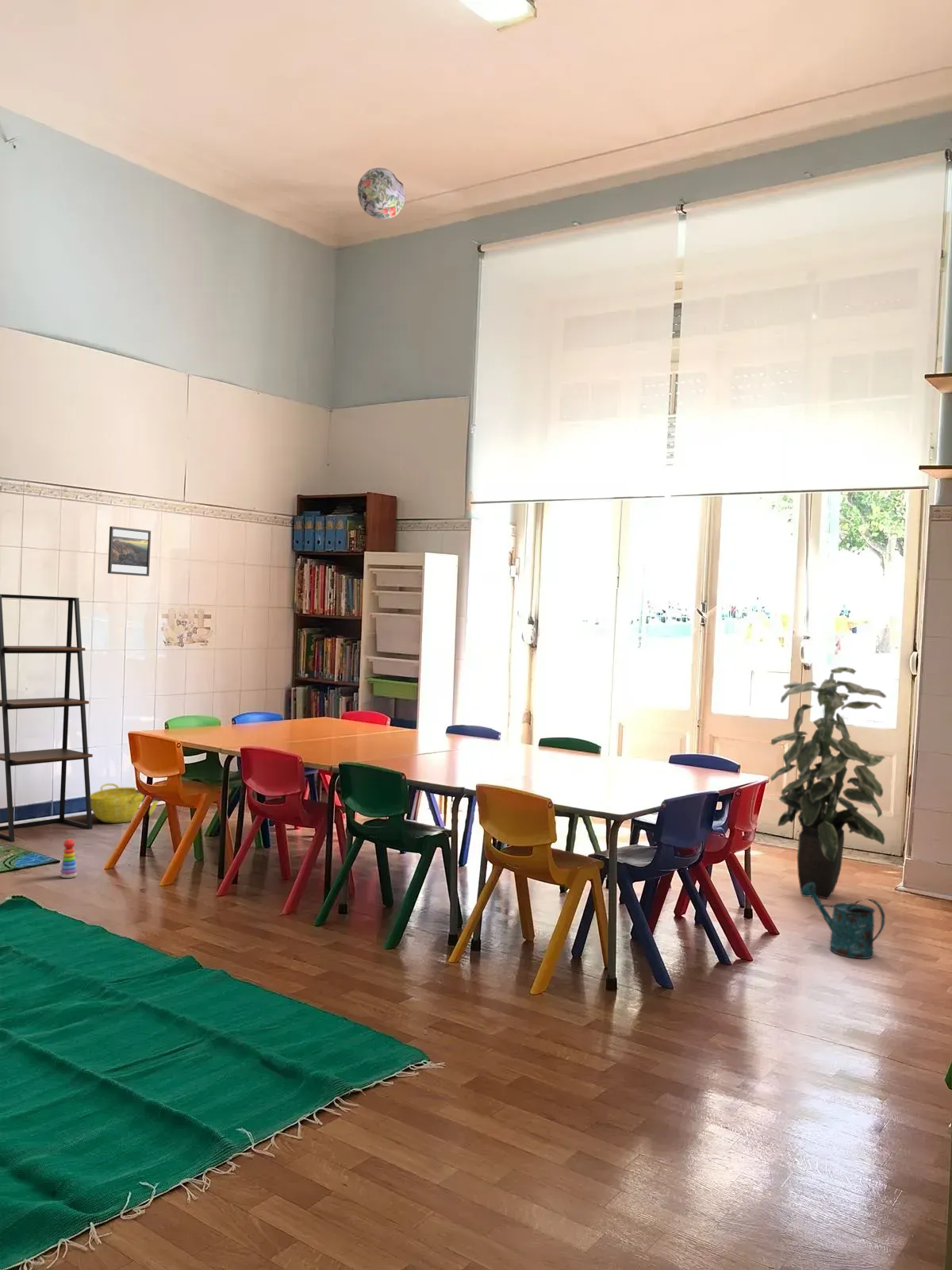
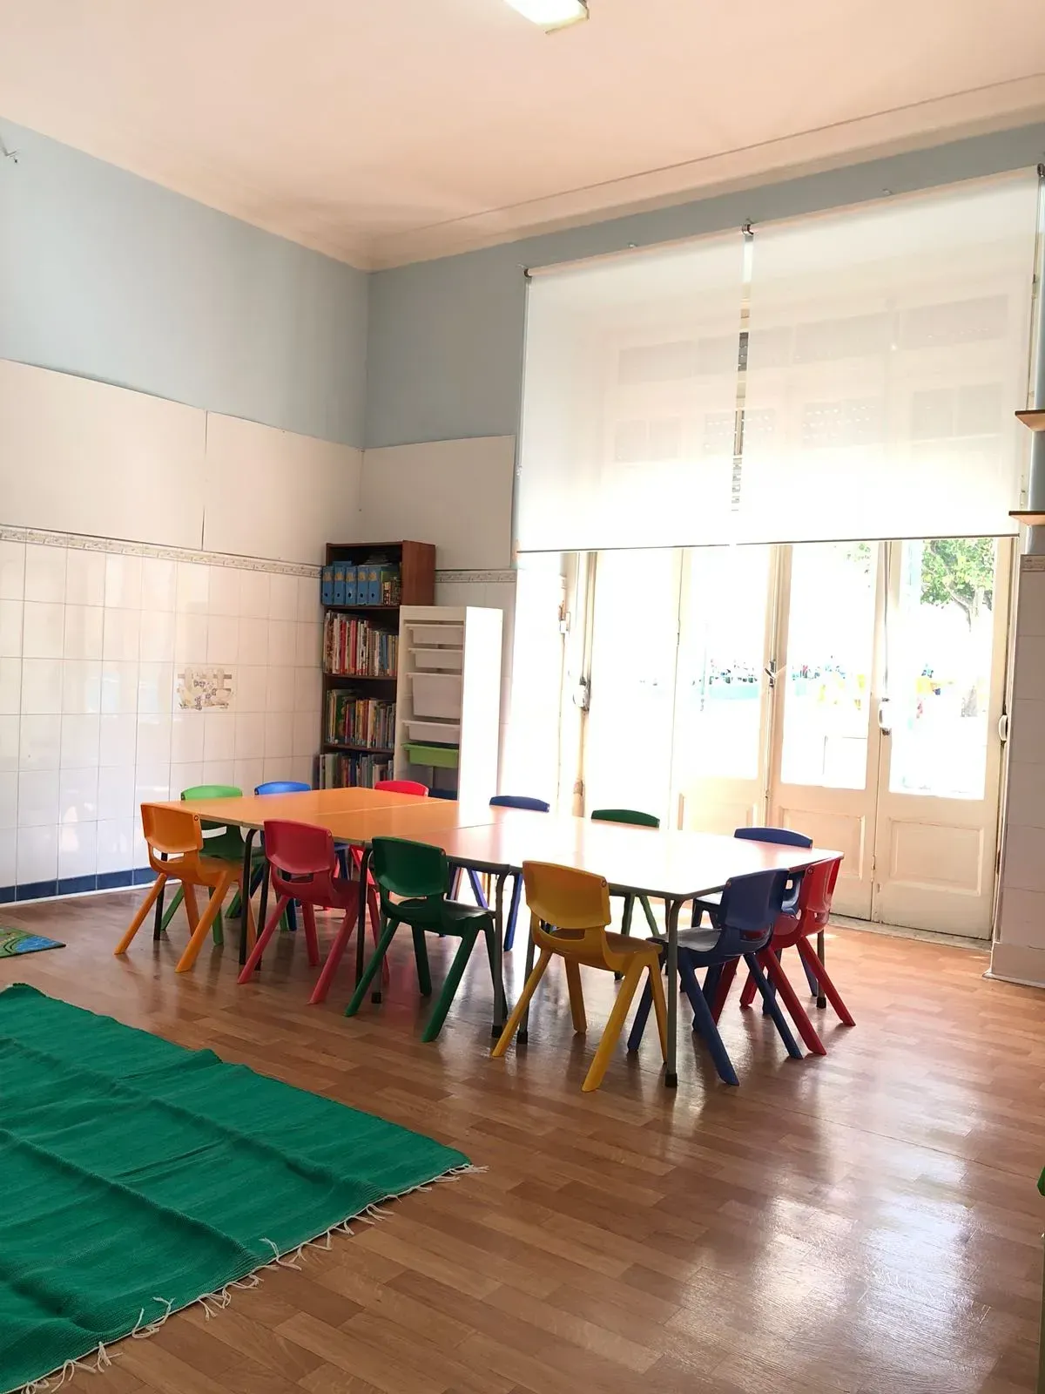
- stacking toy (69, 857)
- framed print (129, 552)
- paper lantern (381, 194)
- indoor plant (830, 783)
- watering can (840, 919)
- shelving unit (42, 707)
- basket (125, 802)
